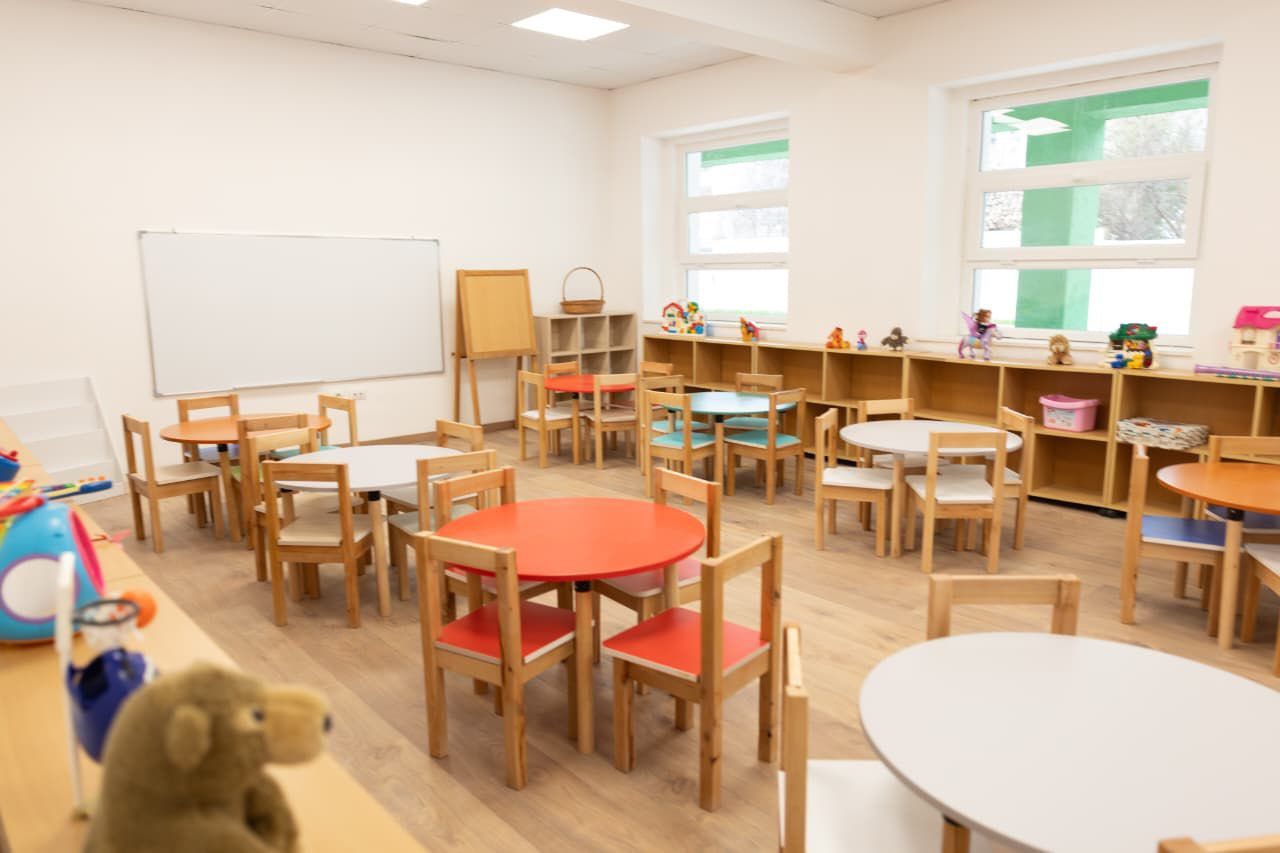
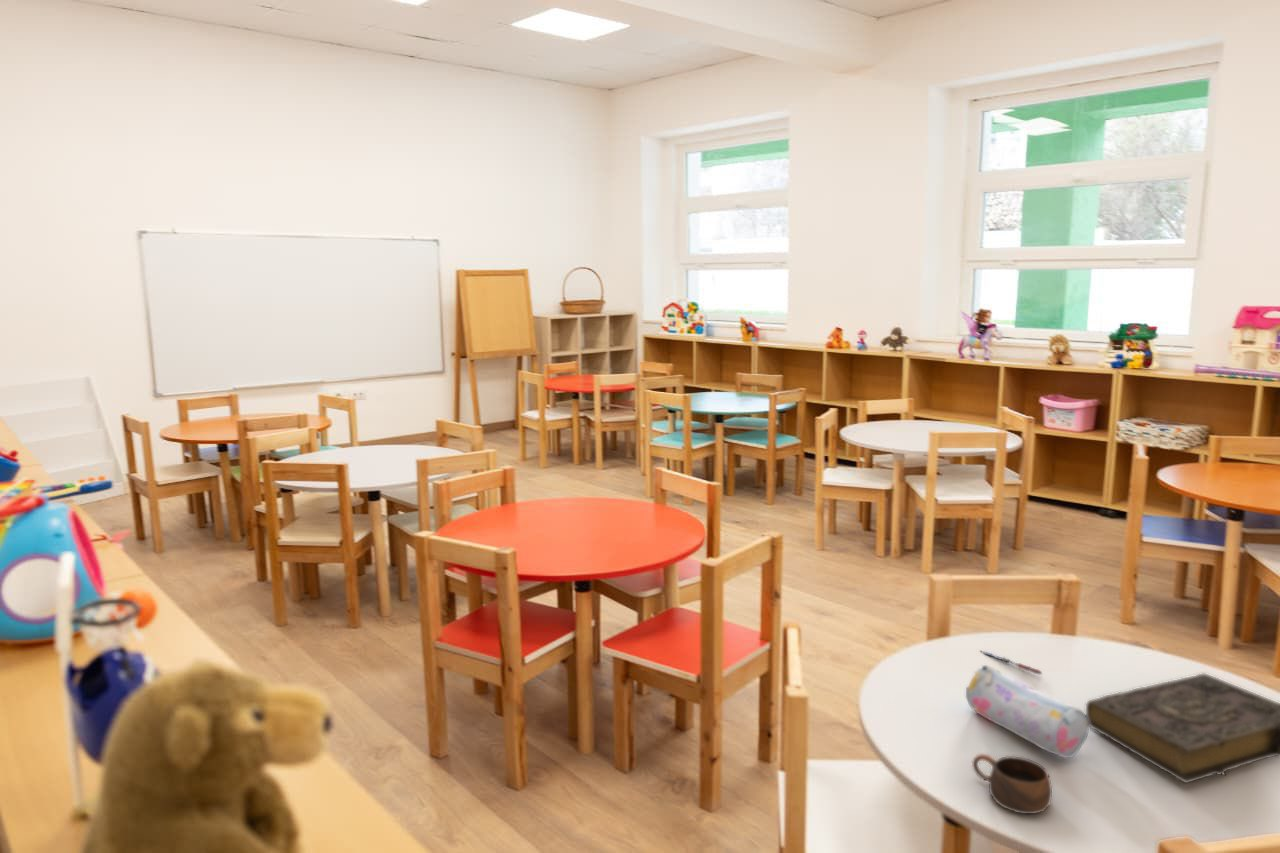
+ pencil case (1025, 708)
+ book (1196, 721)
+ pen (1009, 661)
+ cup (1011, 779)
